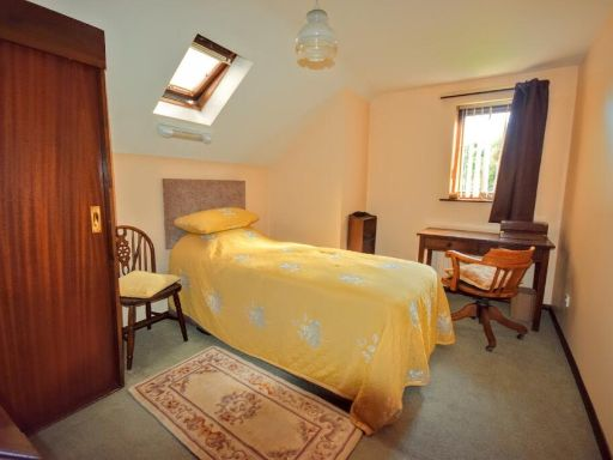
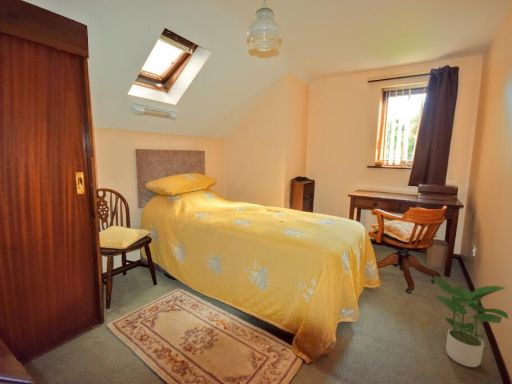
+ potted plant (462, 317)
